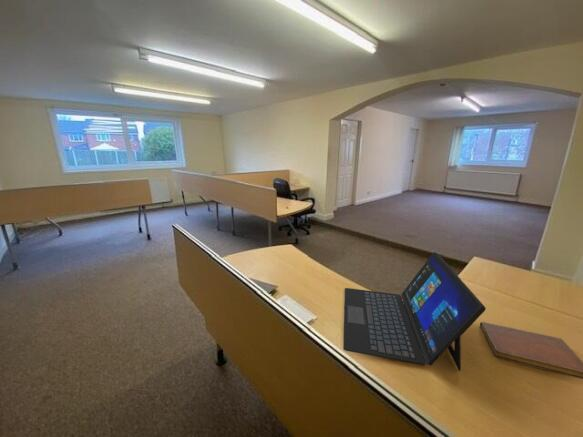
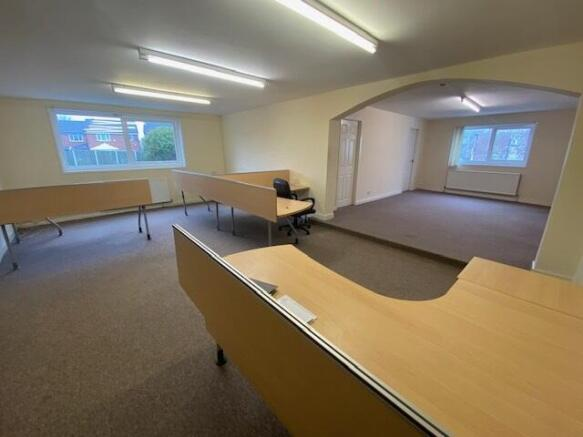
- laptop (396, 295)
- notebook (528, 346)
